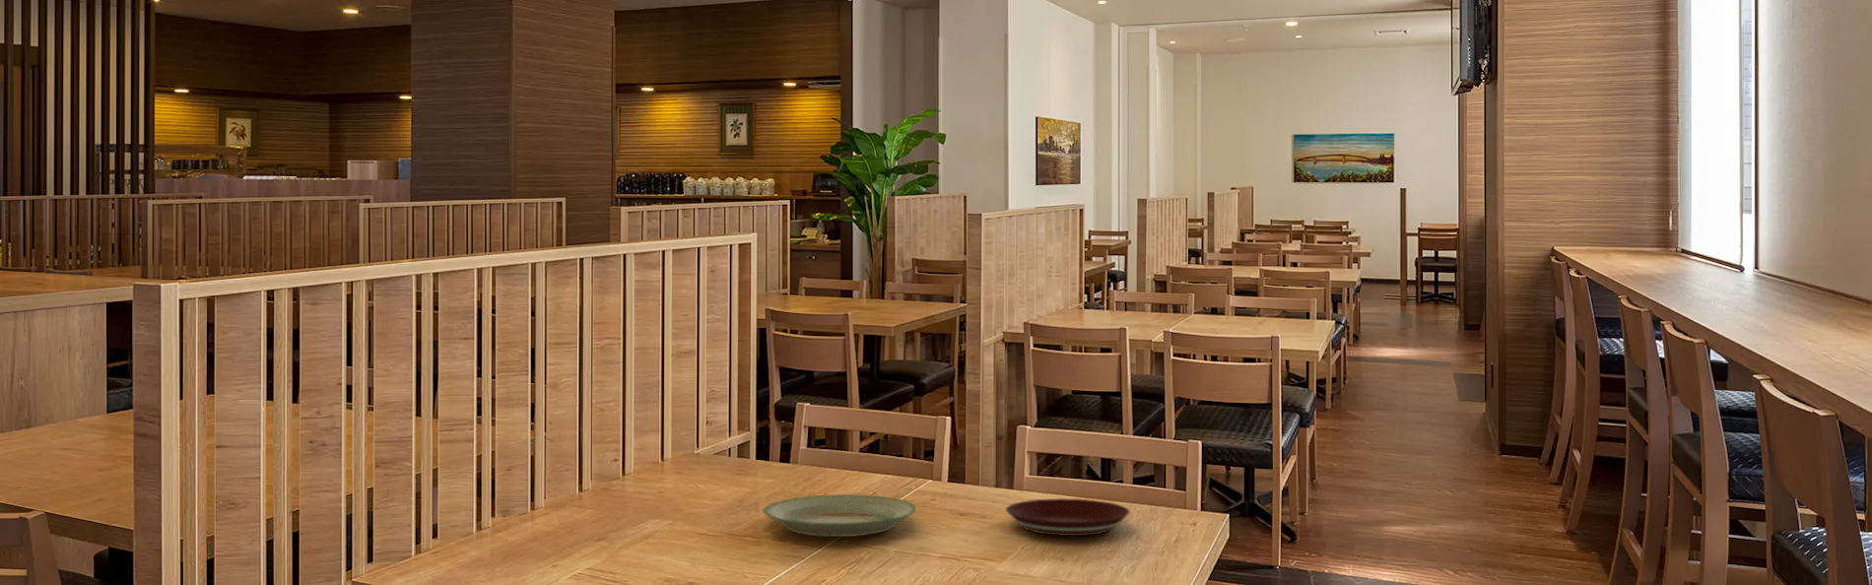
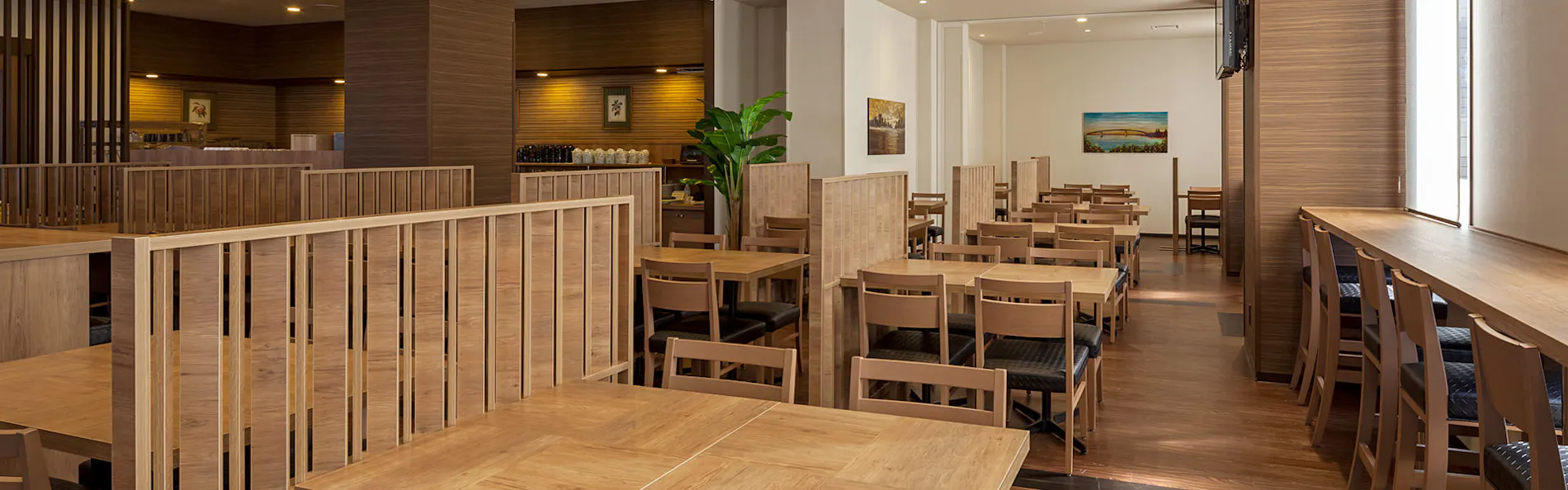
- plate (839, 516)
- plate (1067, 518)
